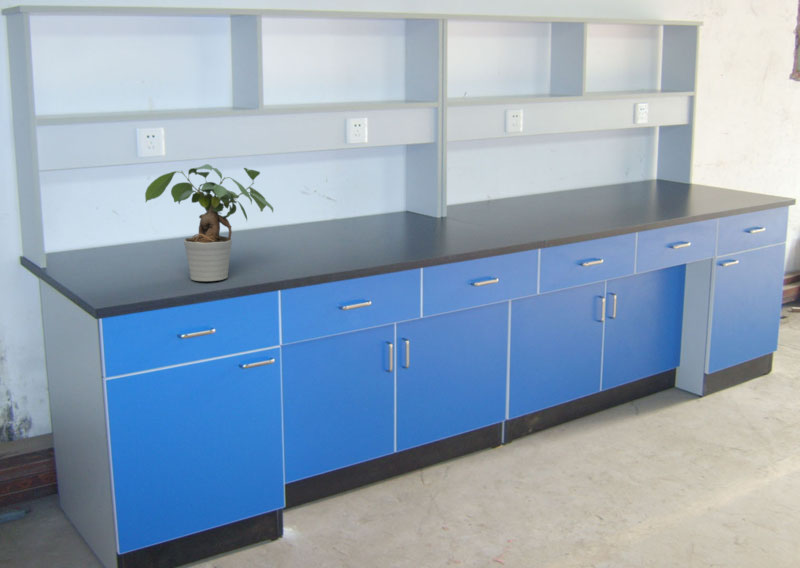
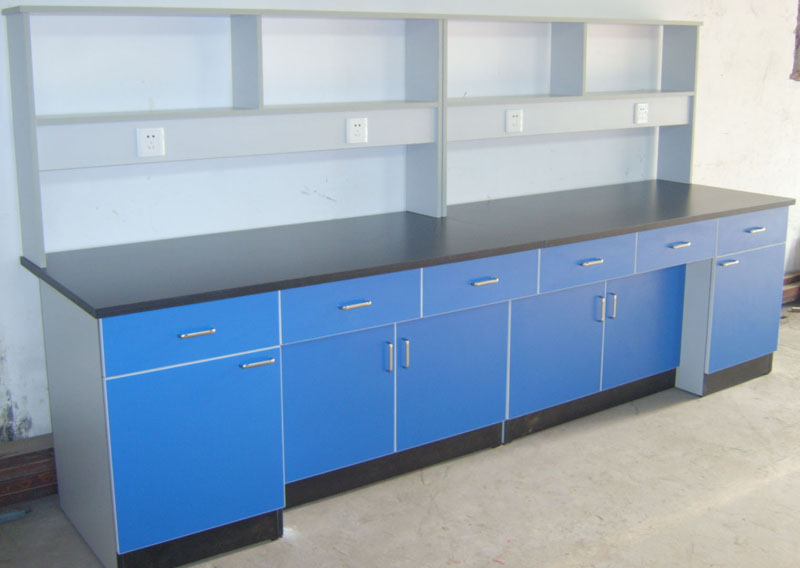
- potted plant (220, 220)
